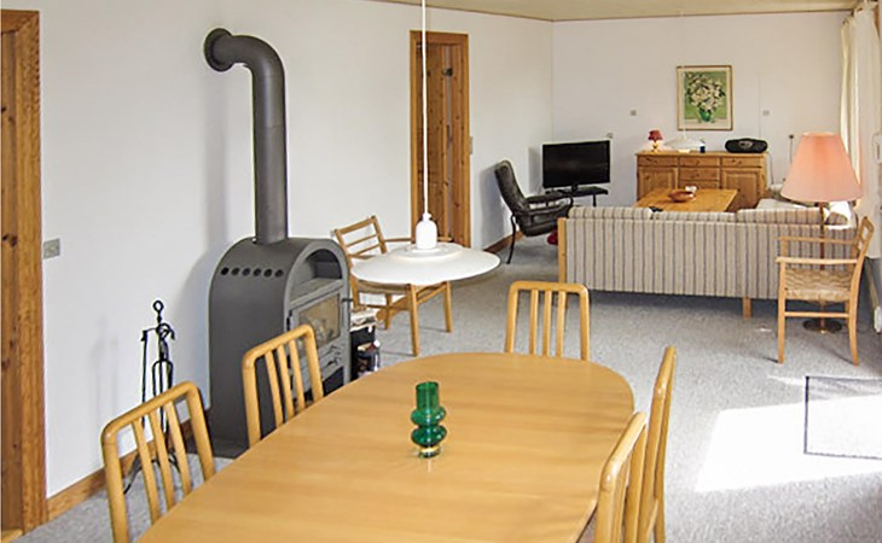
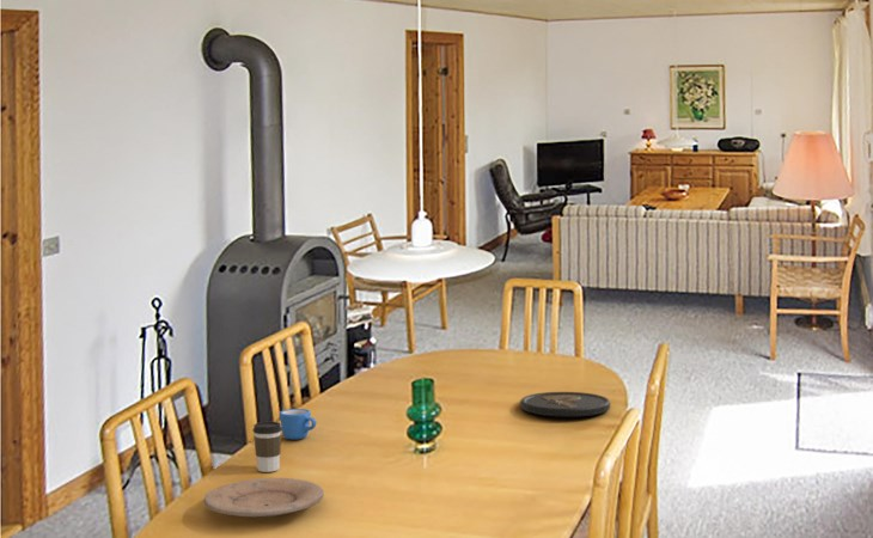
+ coffee cup (267, 446)
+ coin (564, 403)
+ mug (299, 424)
+ plate (264, 501)
